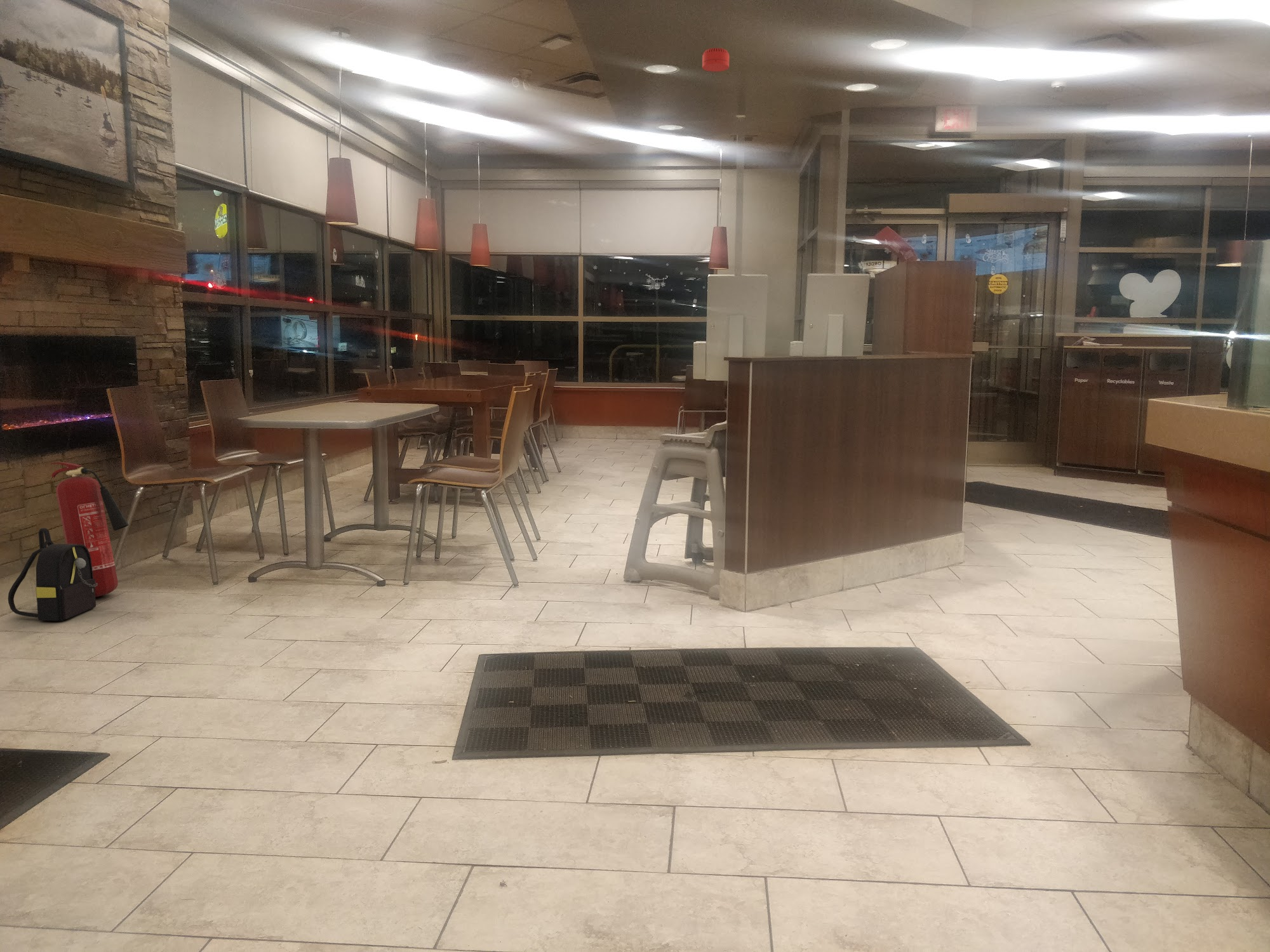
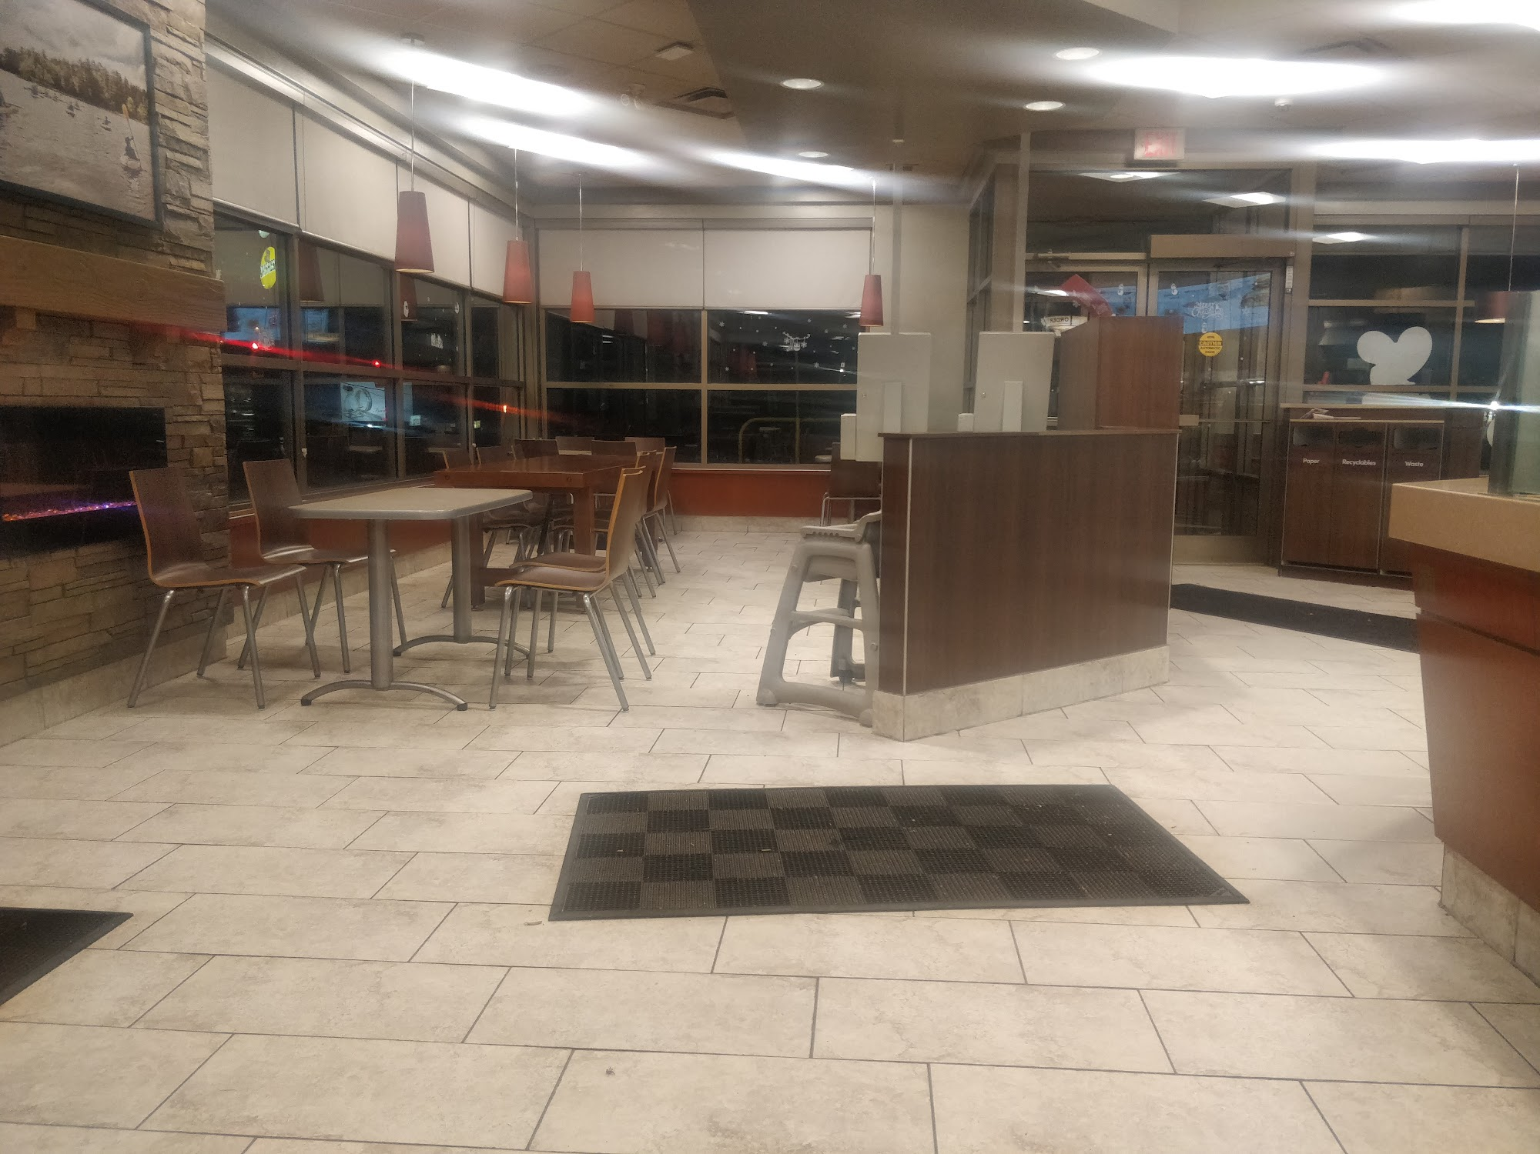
- backpack (52, 571)
- fire extinguisher (89, 530)
- smoke detector (716, 59)
